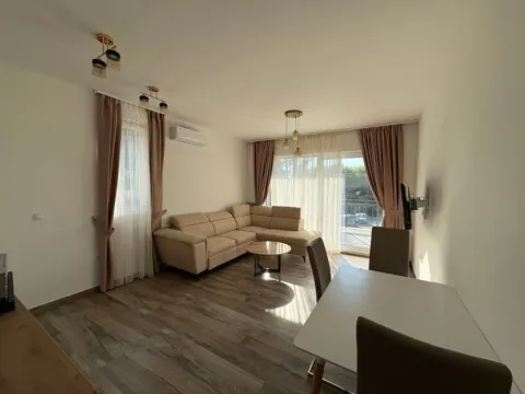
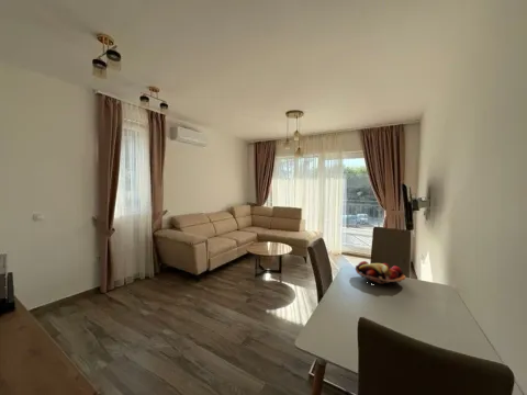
+ fruit basket (379, 271)
